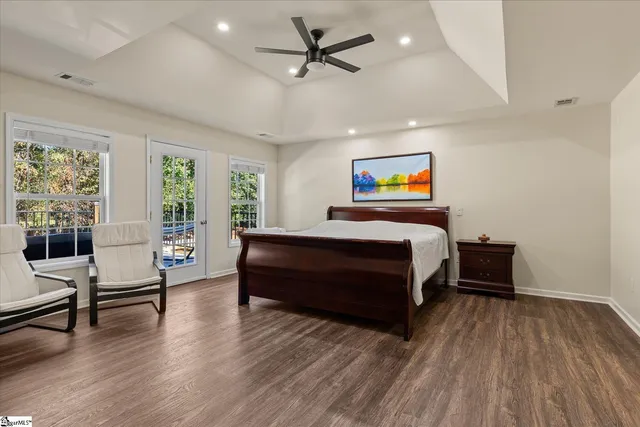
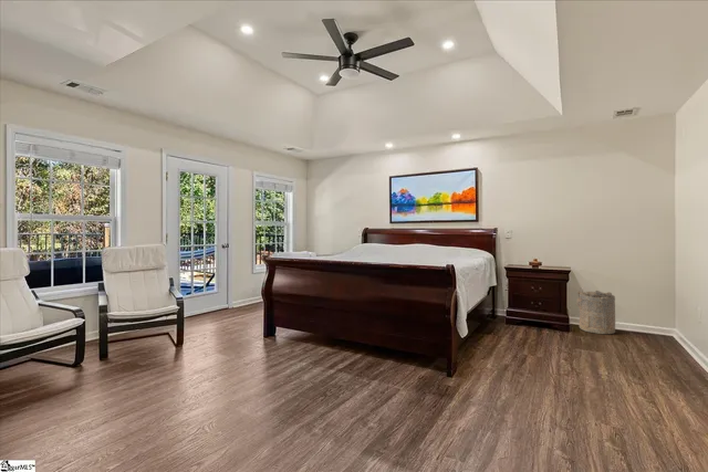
+ laundry hamper (594, 310)
